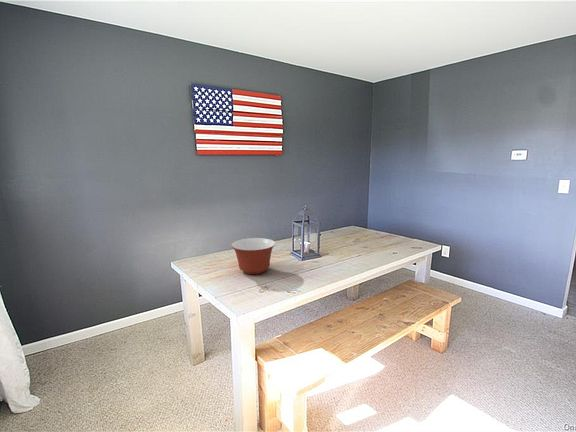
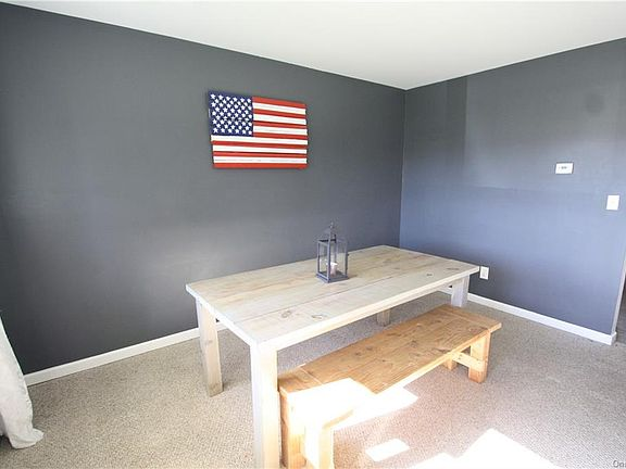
- mixing bowl (254, 256)
